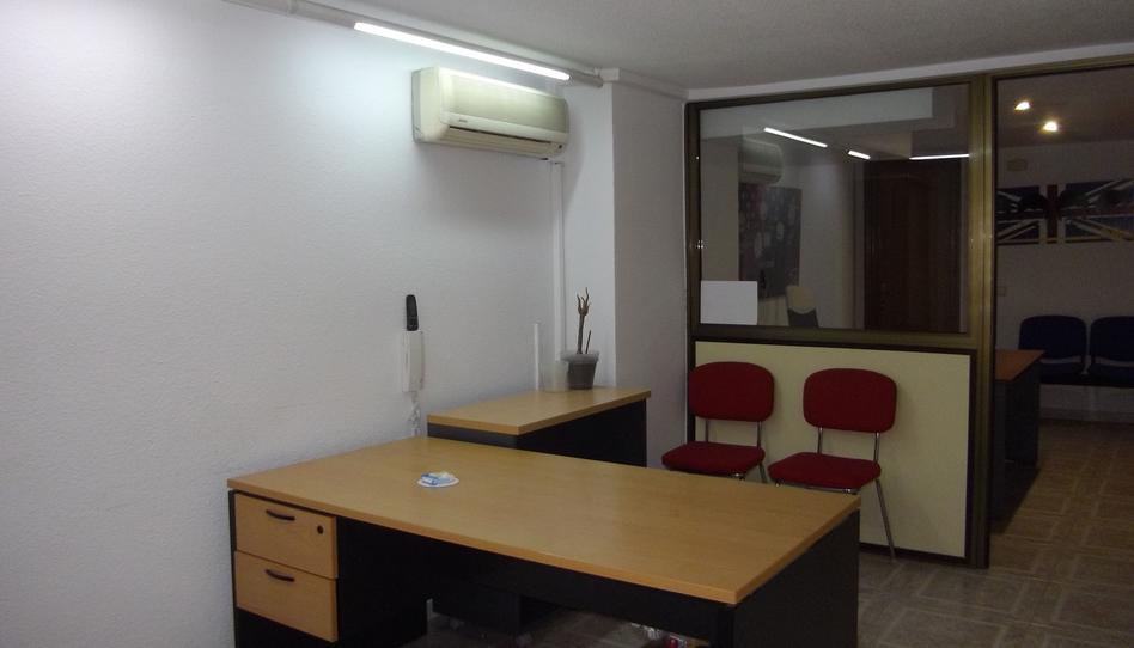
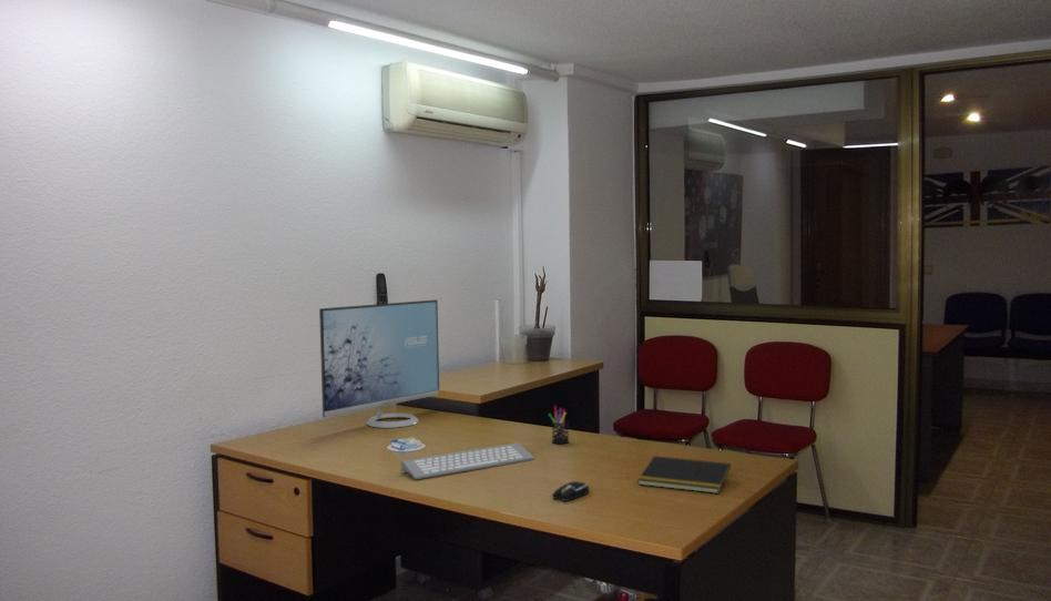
+ pen holder (558, 424)
+ monitor (391, 363)
+ computer mouse (571, 489)
+ computer keyboard (469, 459)
+ notepad (684, 473)
